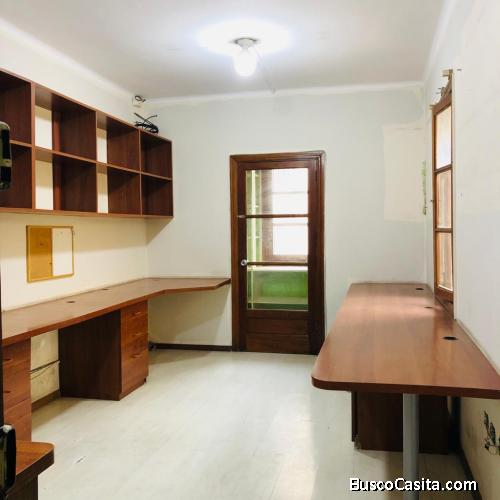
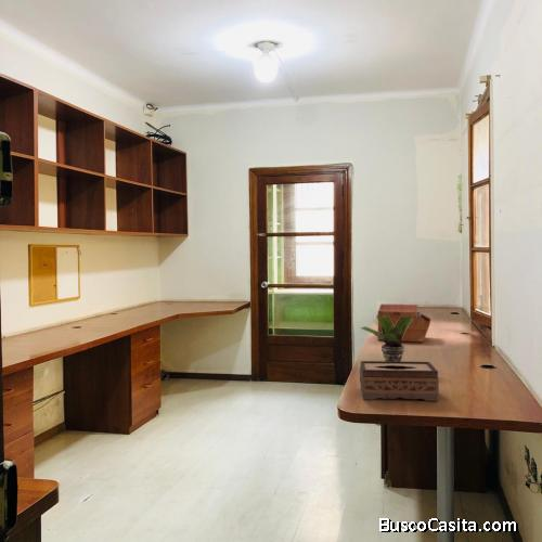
+ potted plant (393, 338)
+ tissue box (397, 379)
+ sewing box (409, 324)
